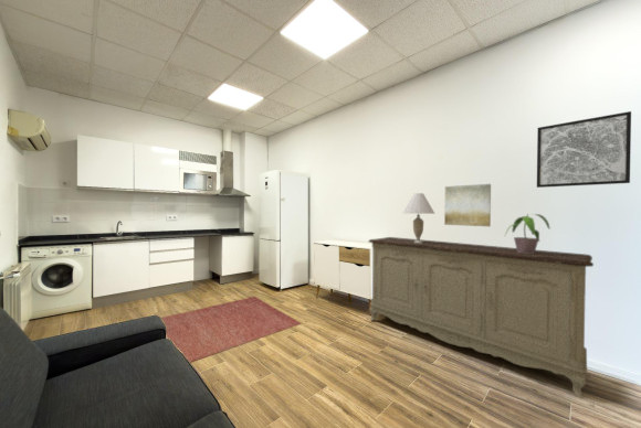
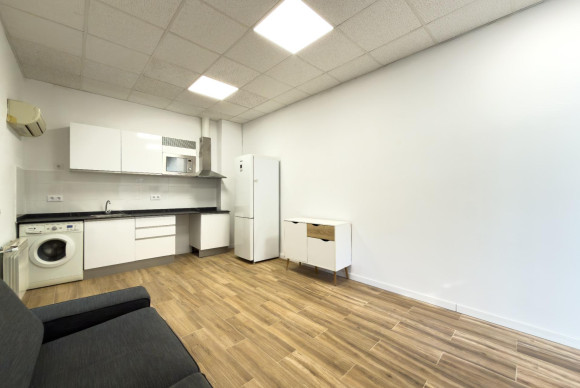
- sideboard (456, 293)
- wall art (466, 205)
- potted plant (525, 233)
- wall art (579, 152)
- table lamp (418, 217)
- rug (201, 328)
